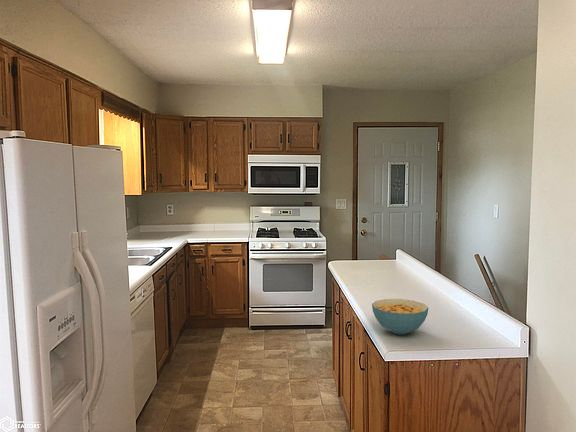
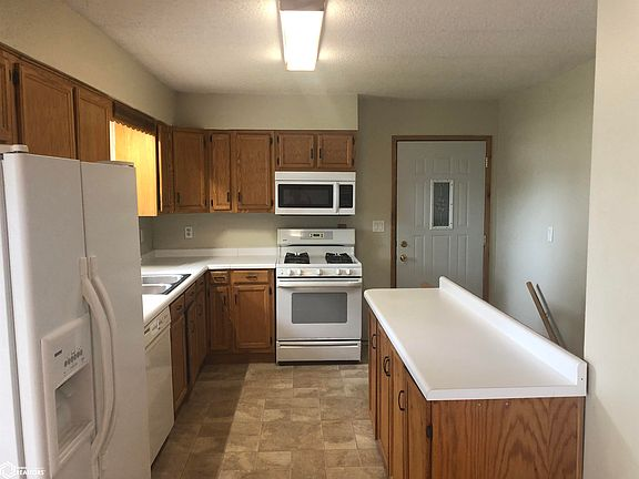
- cereal bowl (399, 318)
